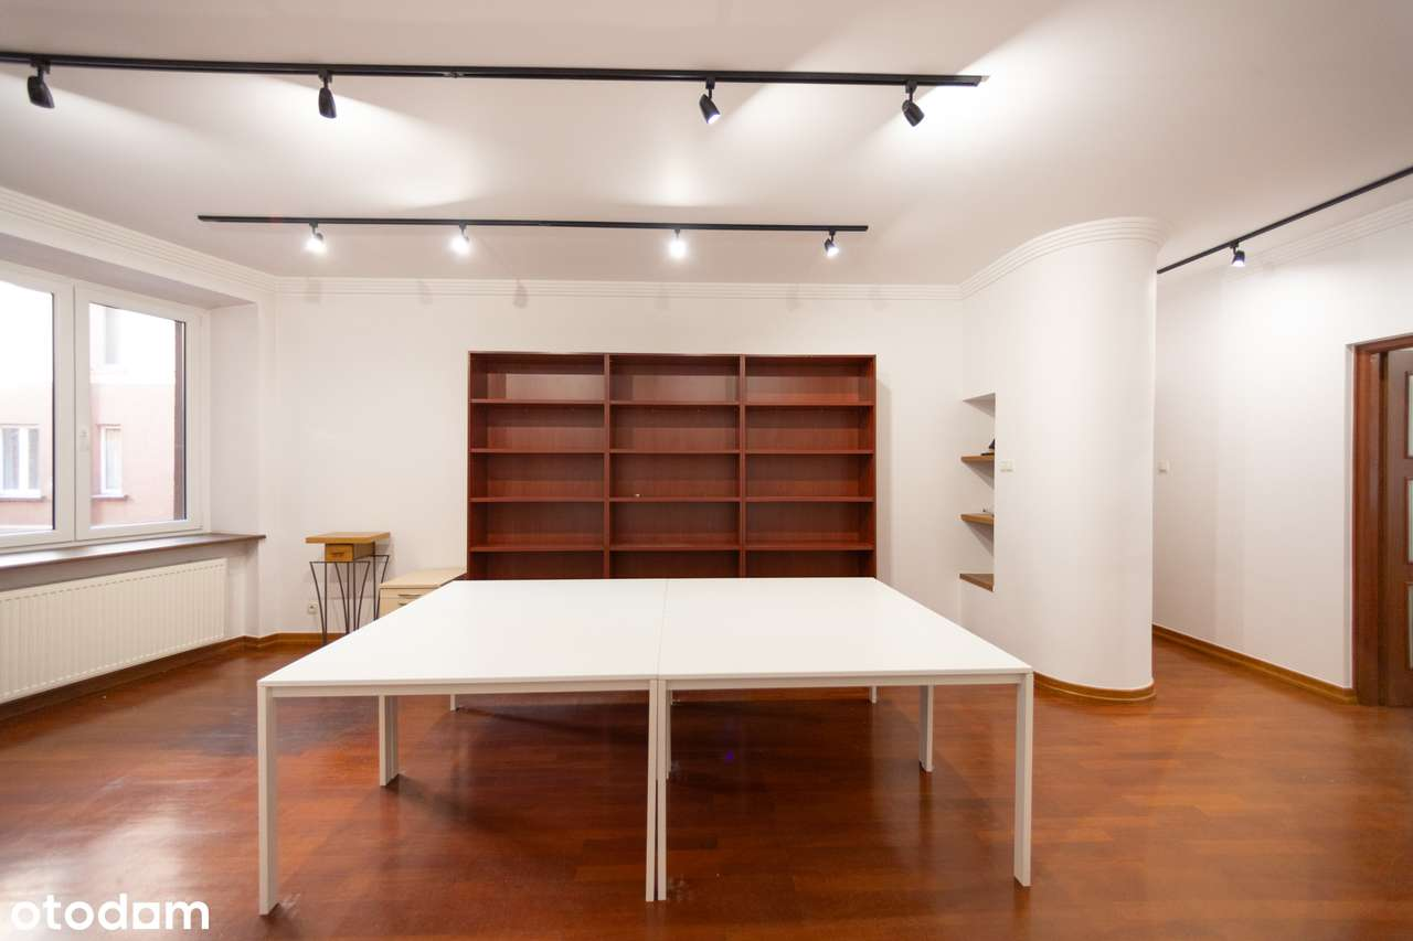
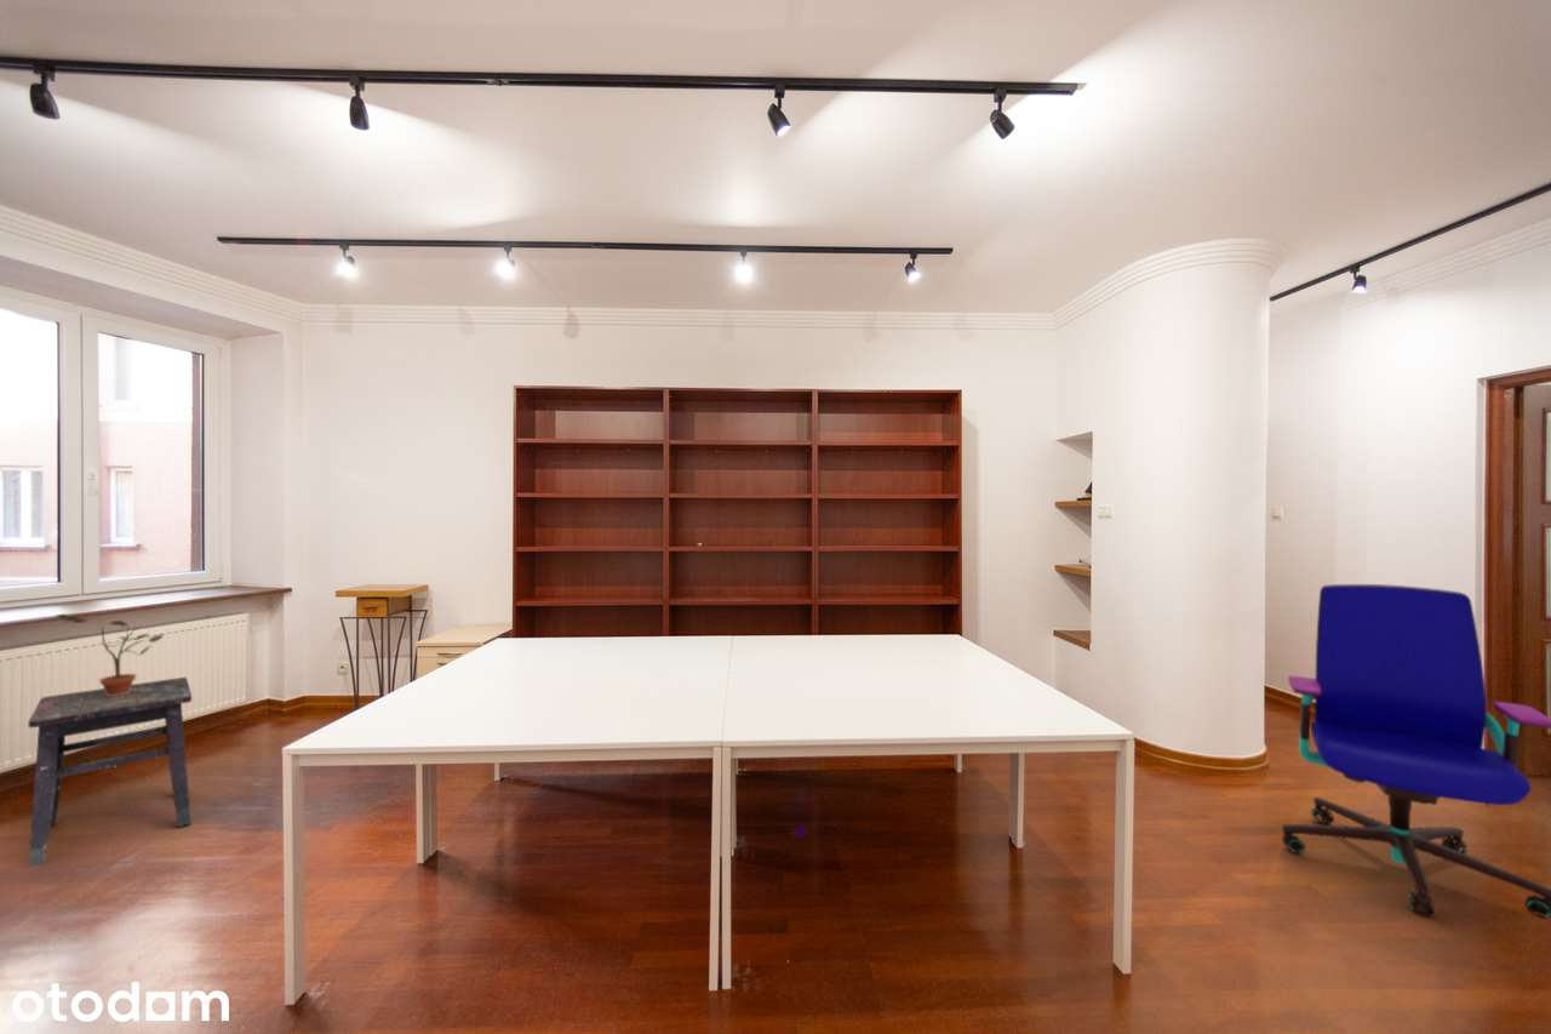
+ side table (116, 760)
+ potted plant (110, 652)
+ office chair (1402, 731)
